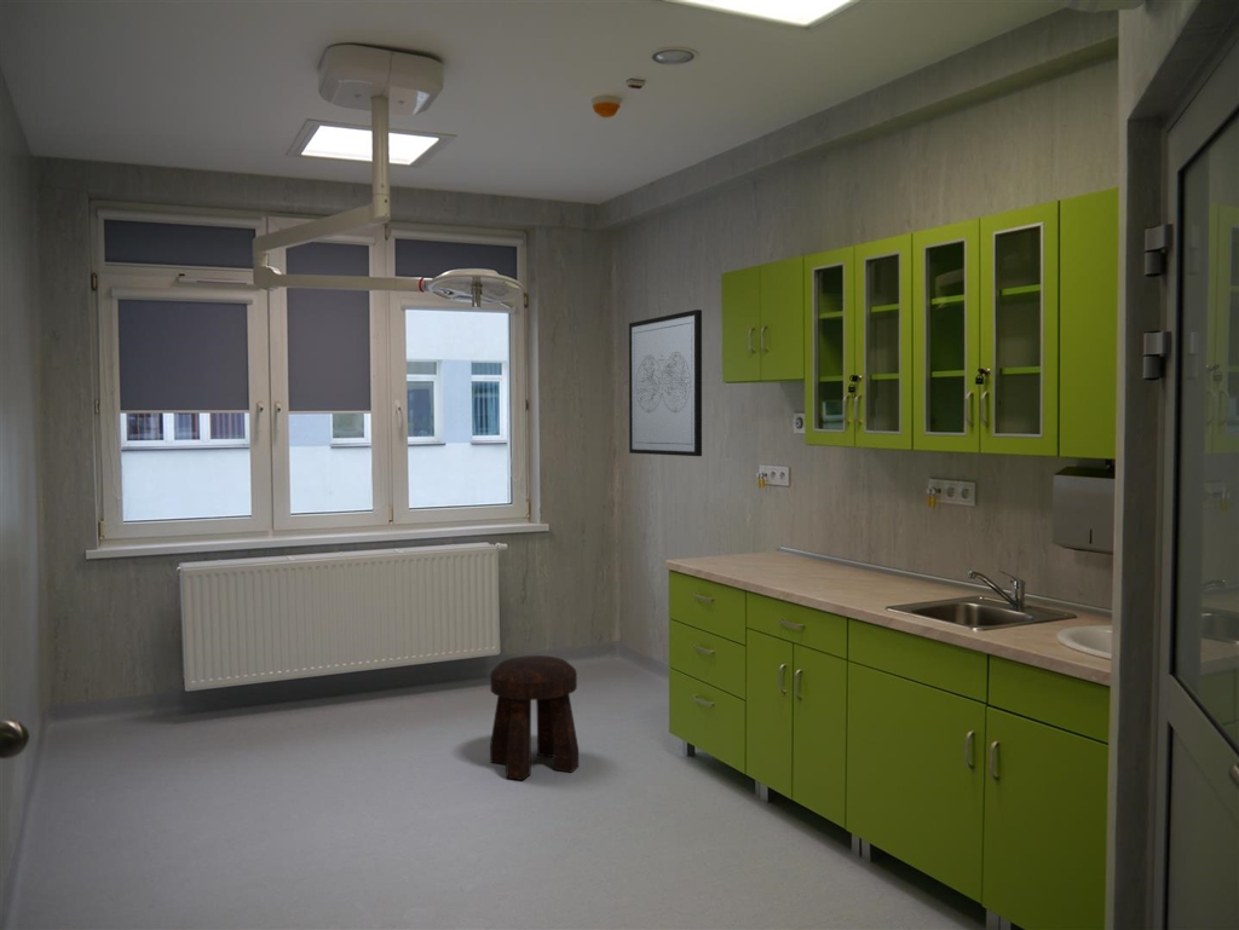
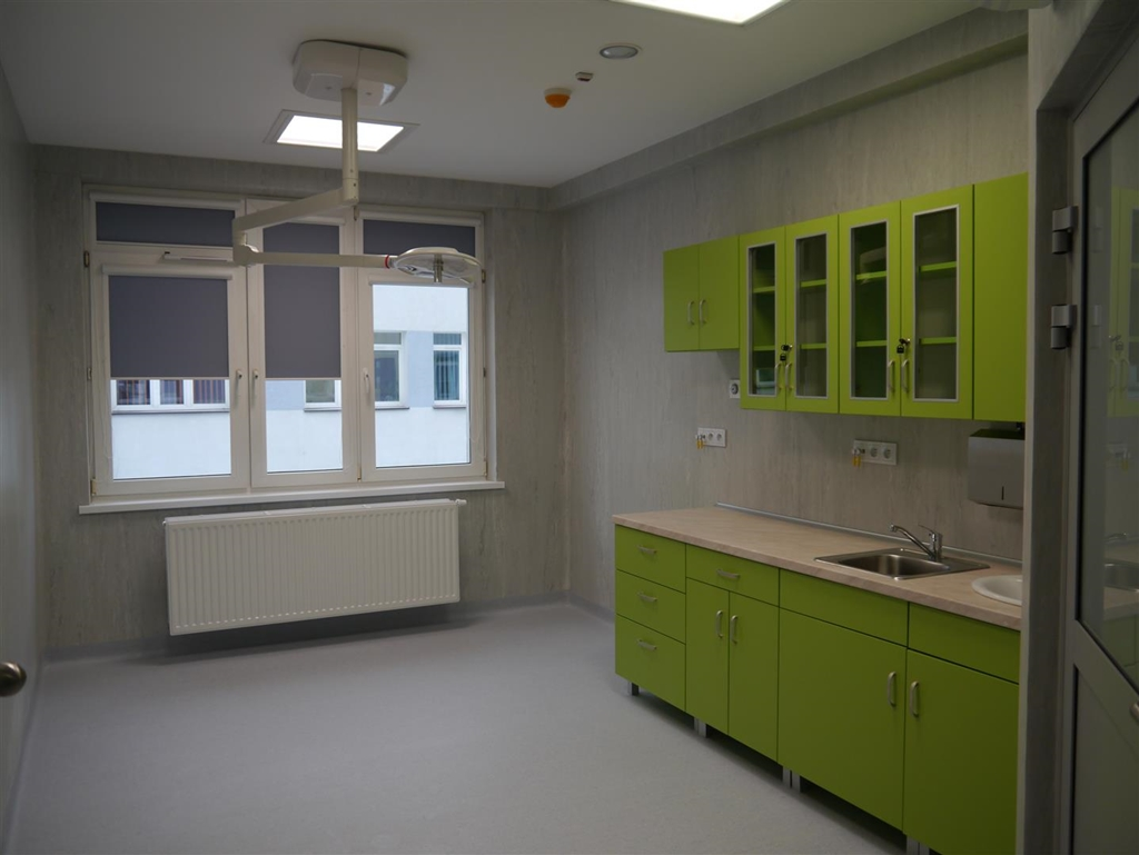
- wall art (663, 386)
- stool (530, 712)
